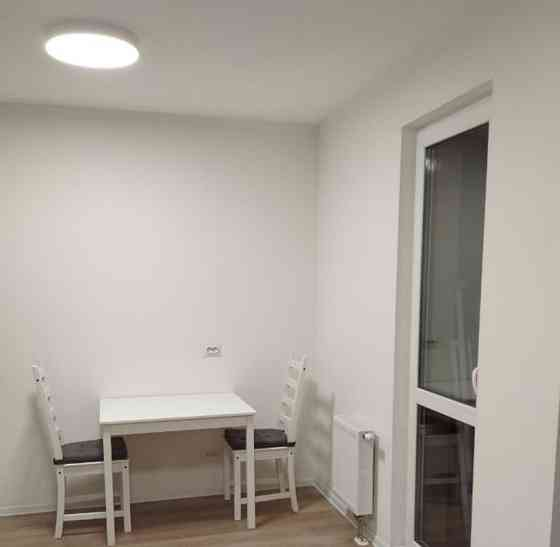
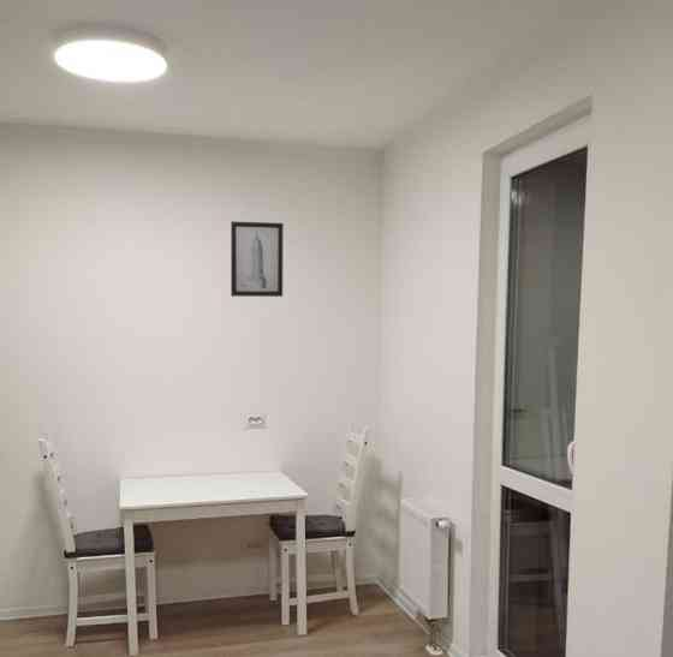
+ wall art (257, 259)
